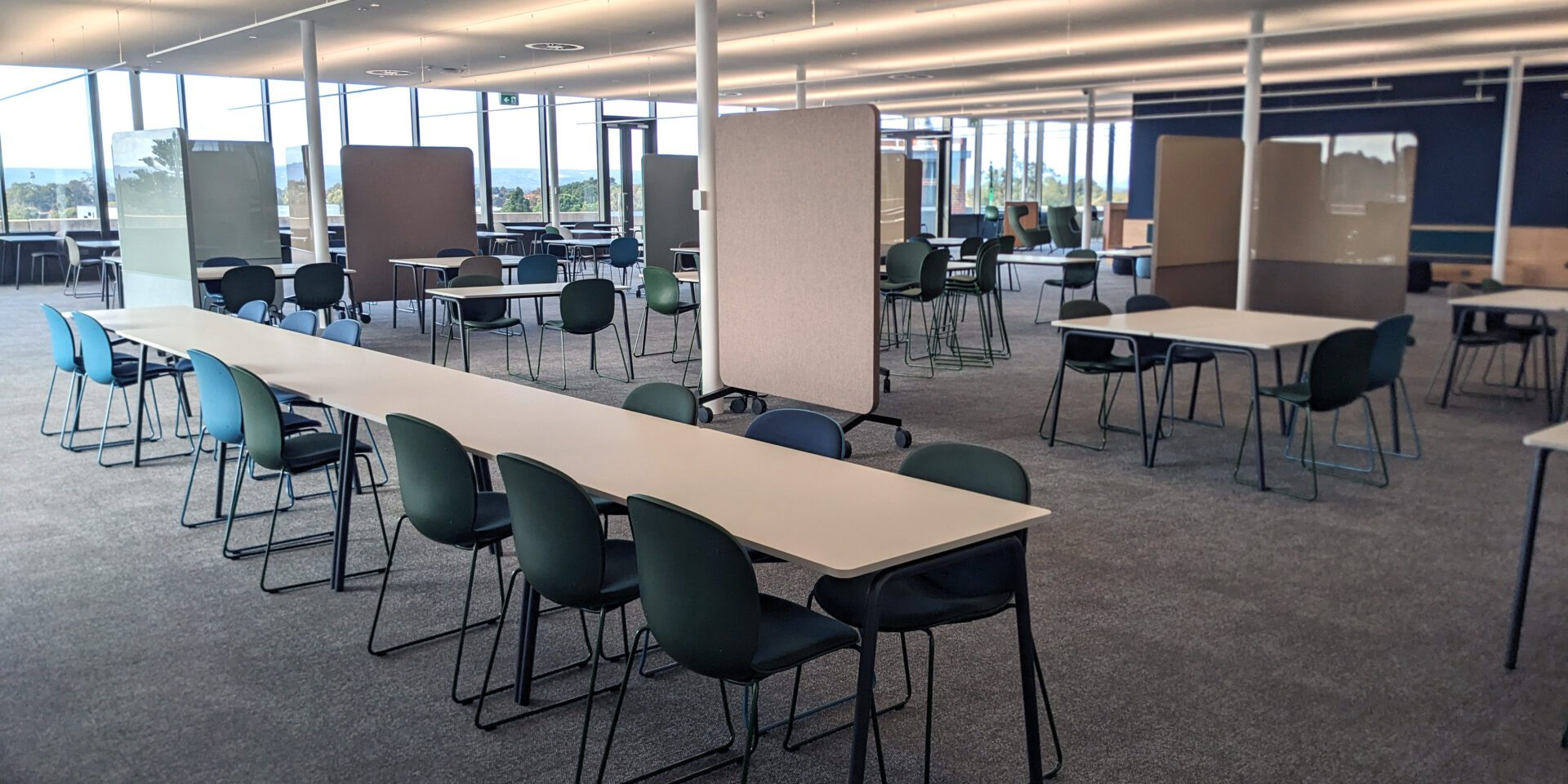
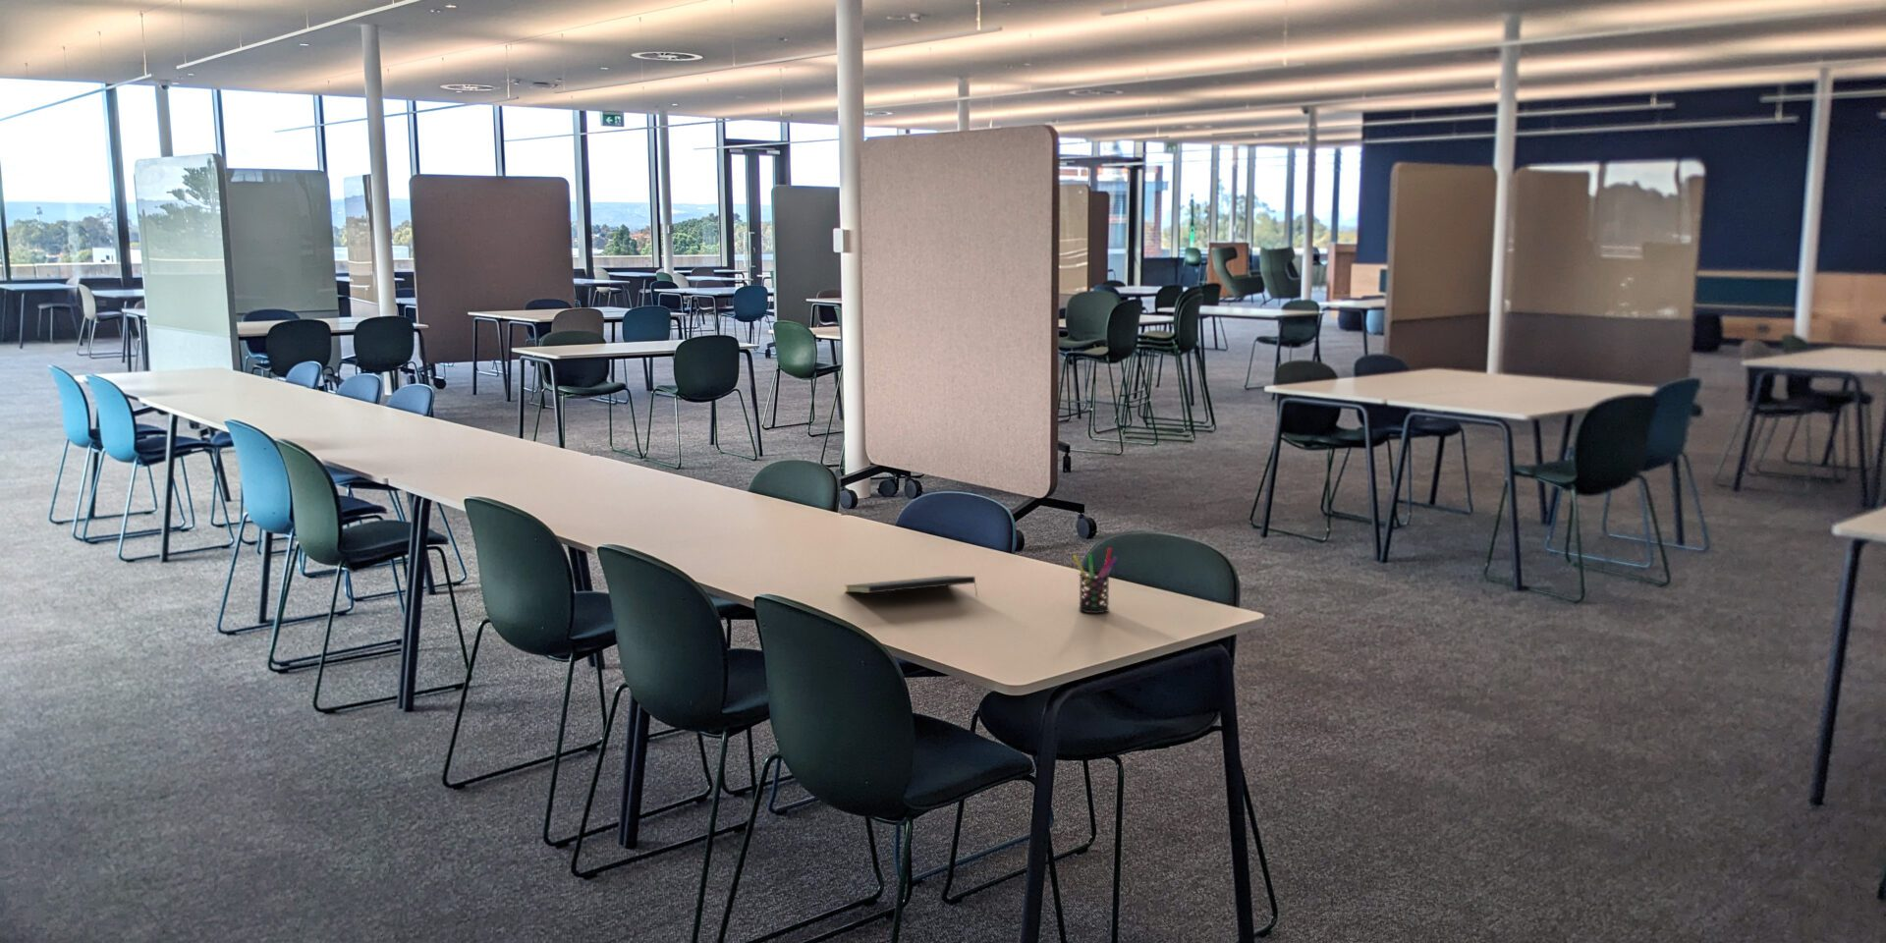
+ pen holder (1095, 577)
+ notepad (908, 583)
